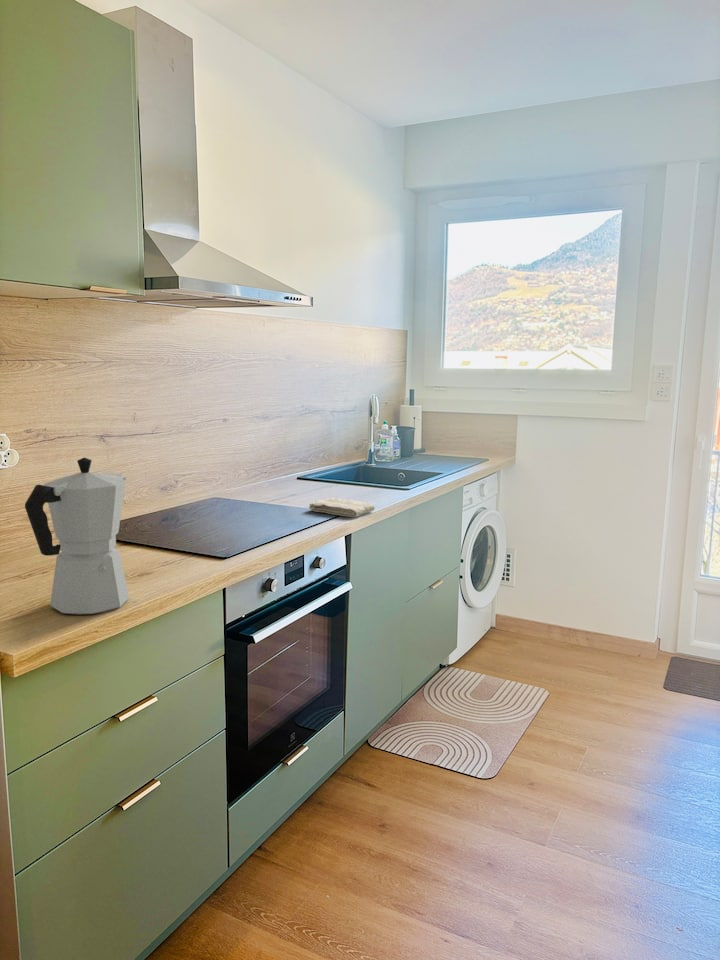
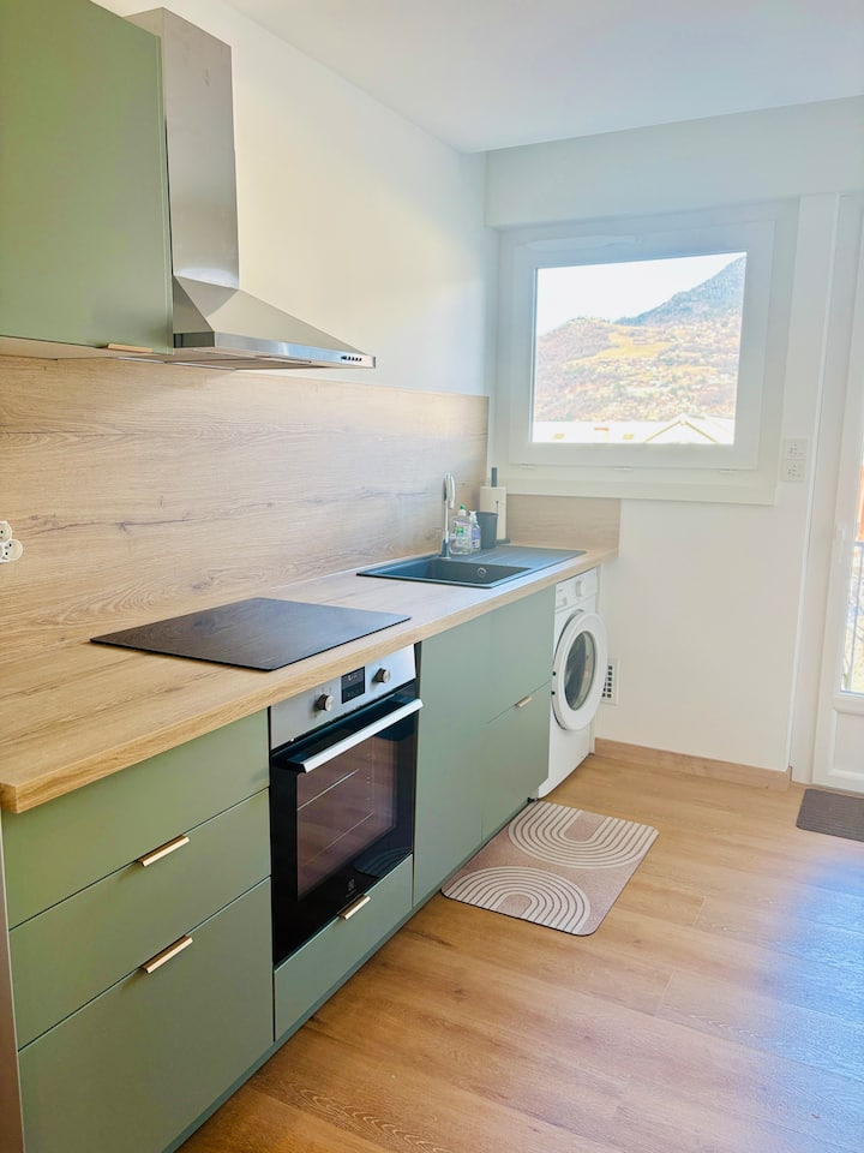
- washcloth (341, 506)
- moka pot (81, 533)
